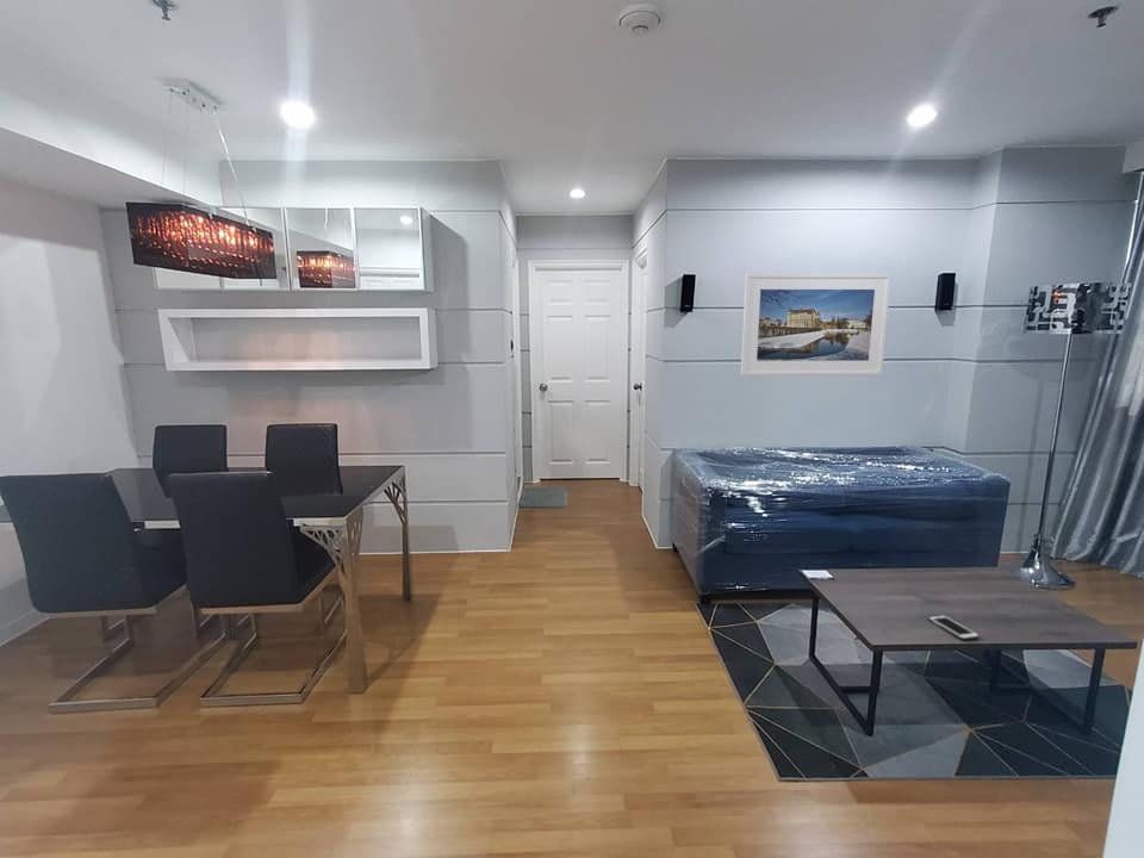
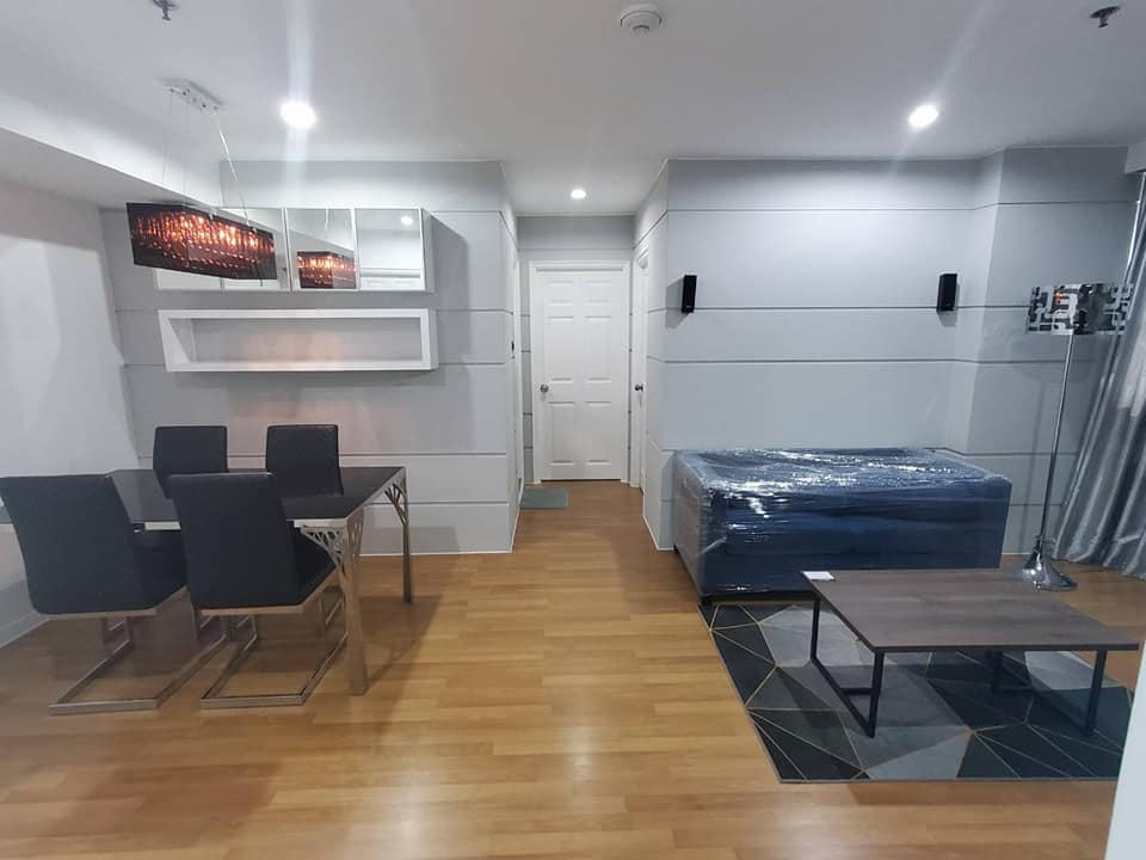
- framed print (814, 325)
- cell phone (952, 627)
